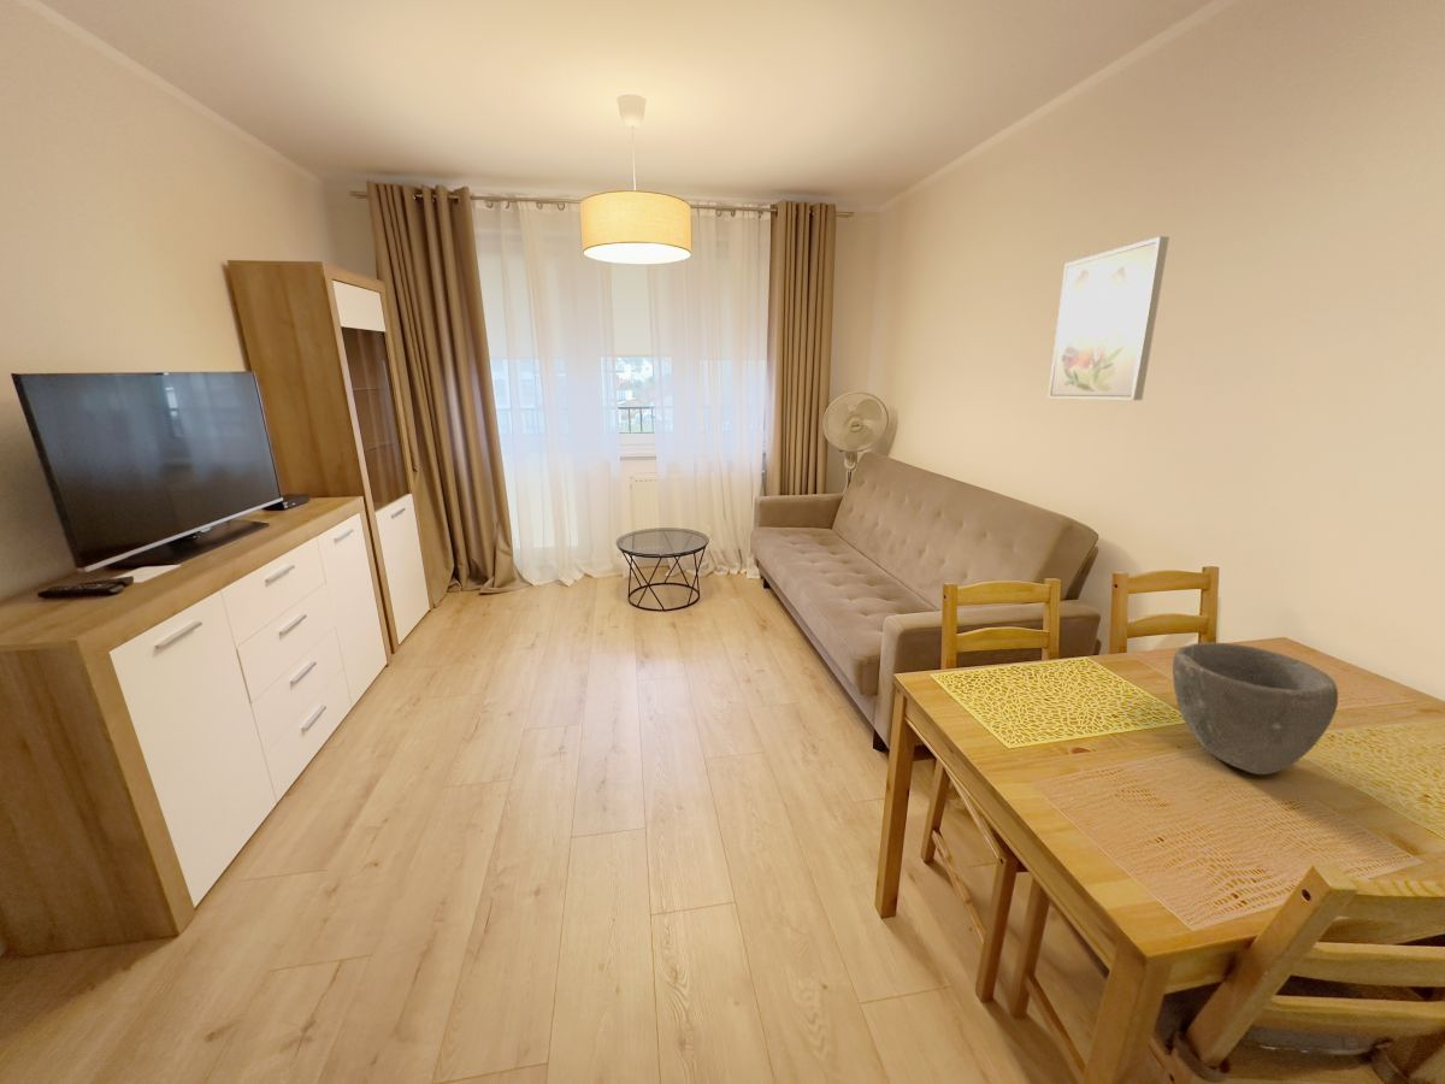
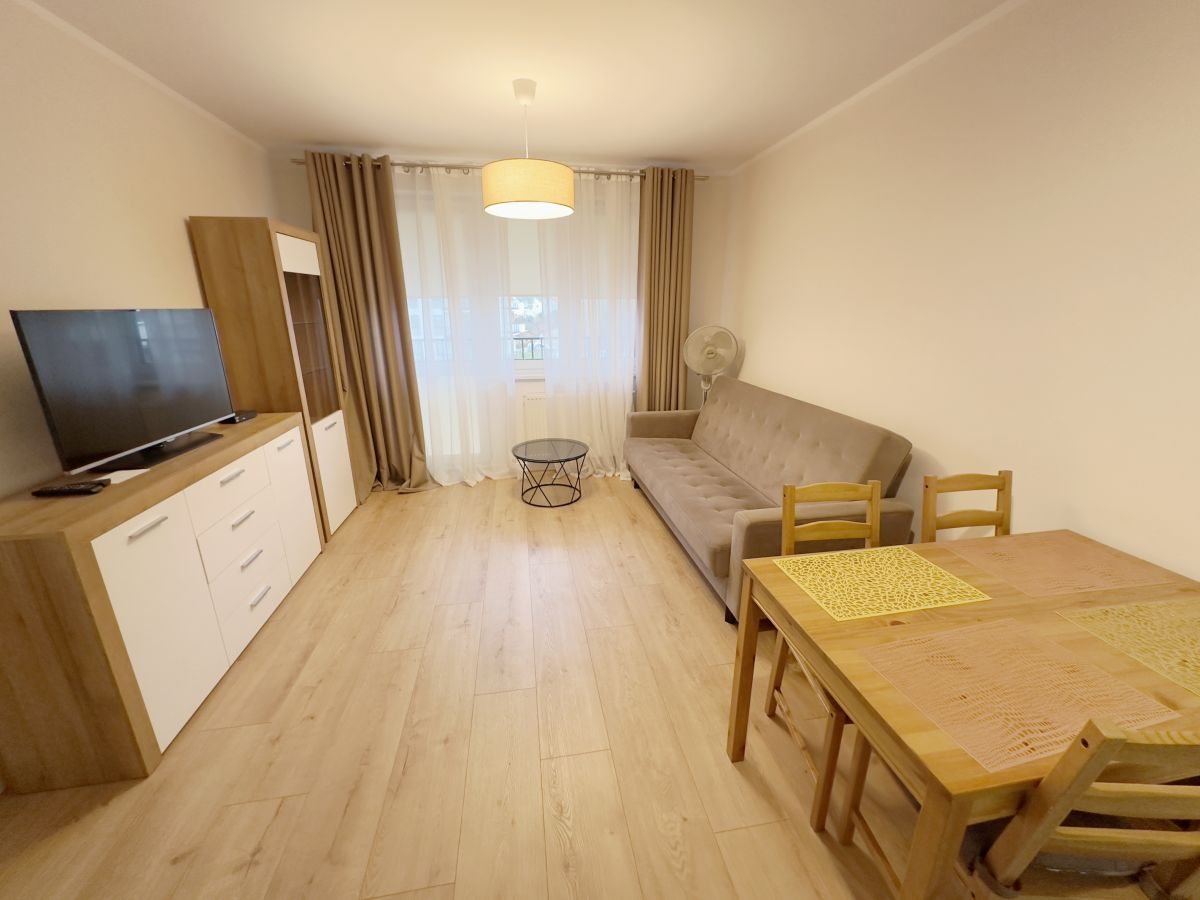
- bowl (1243, 709)
- wall art (1101, 328)
